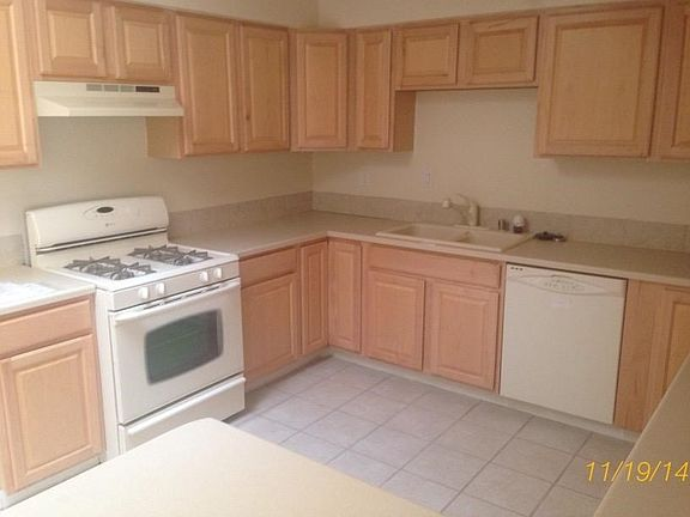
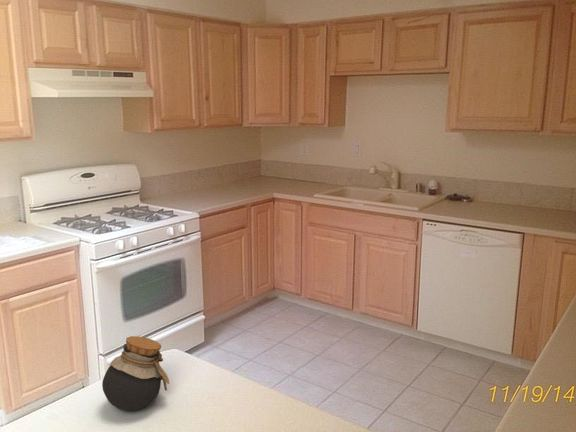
+ jar (135, 373)
